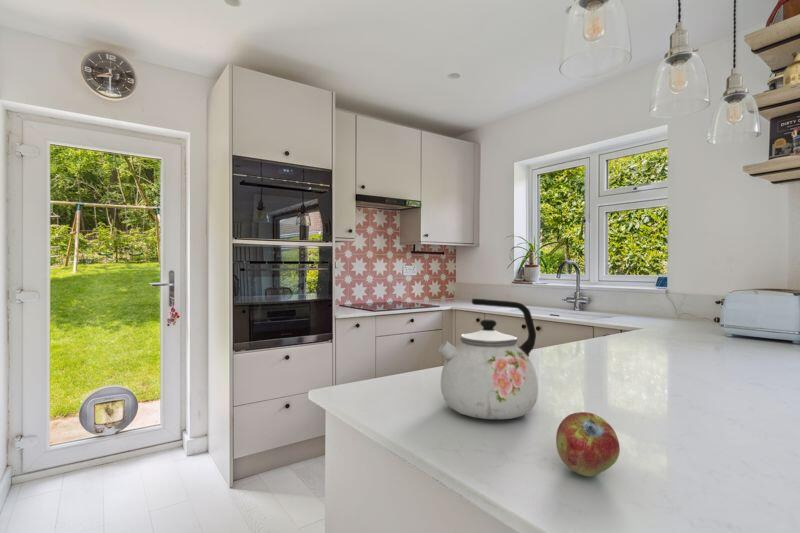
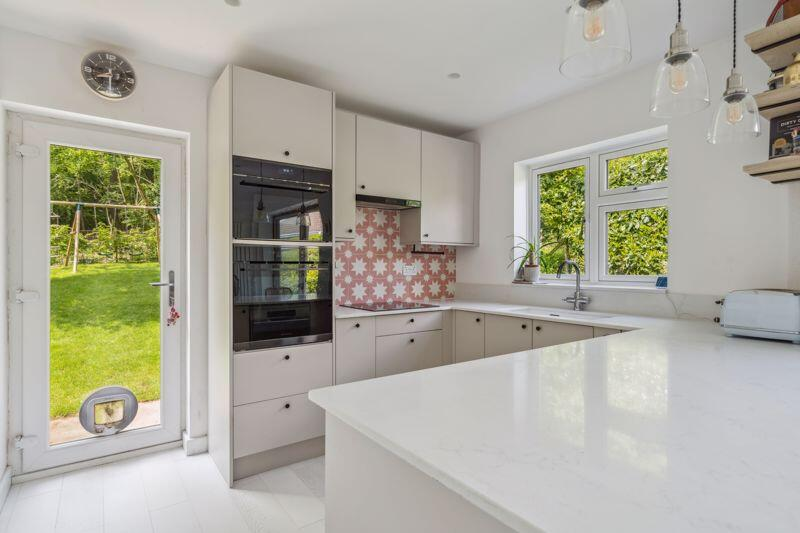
- kettle (487, 354)
- fruit (586, 444)
